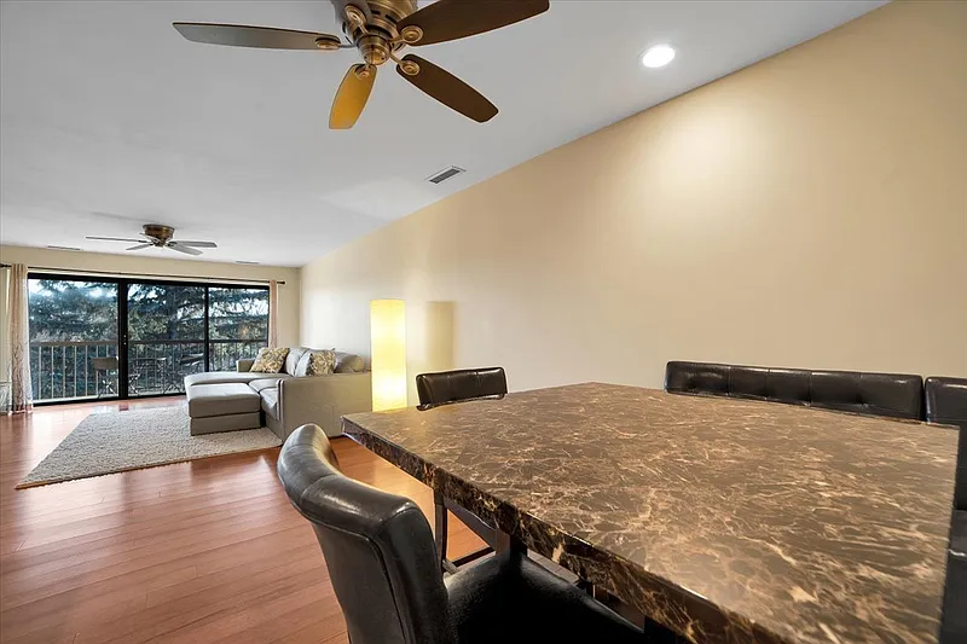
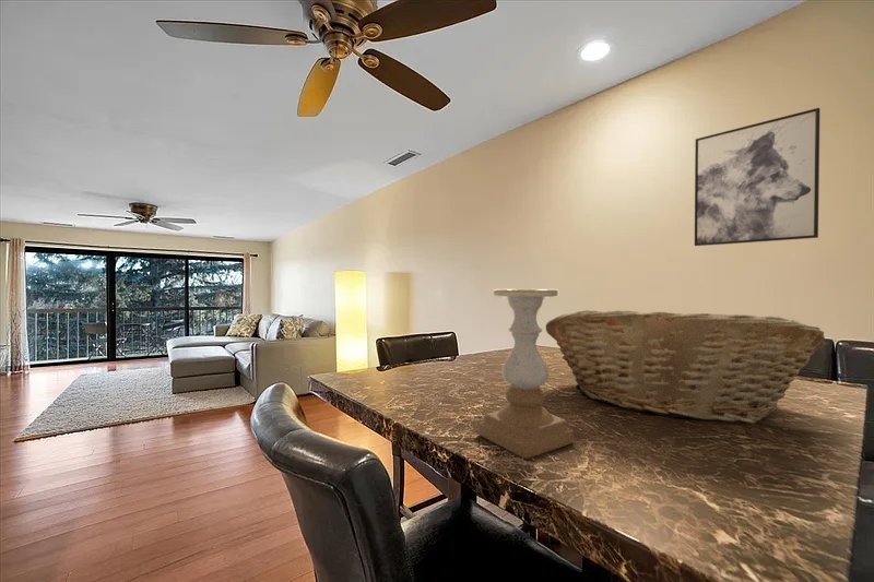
+ fruit basket (662, 354)
+ wall art (751, 183)
+ candle holder (524, 364)
